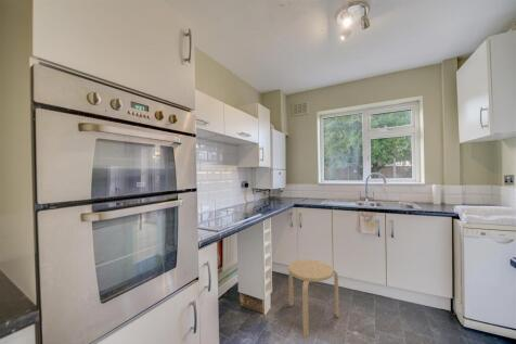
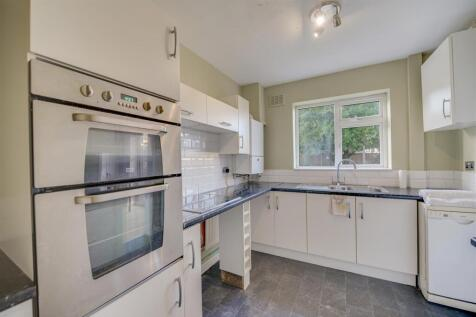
- stool (307, 291)
